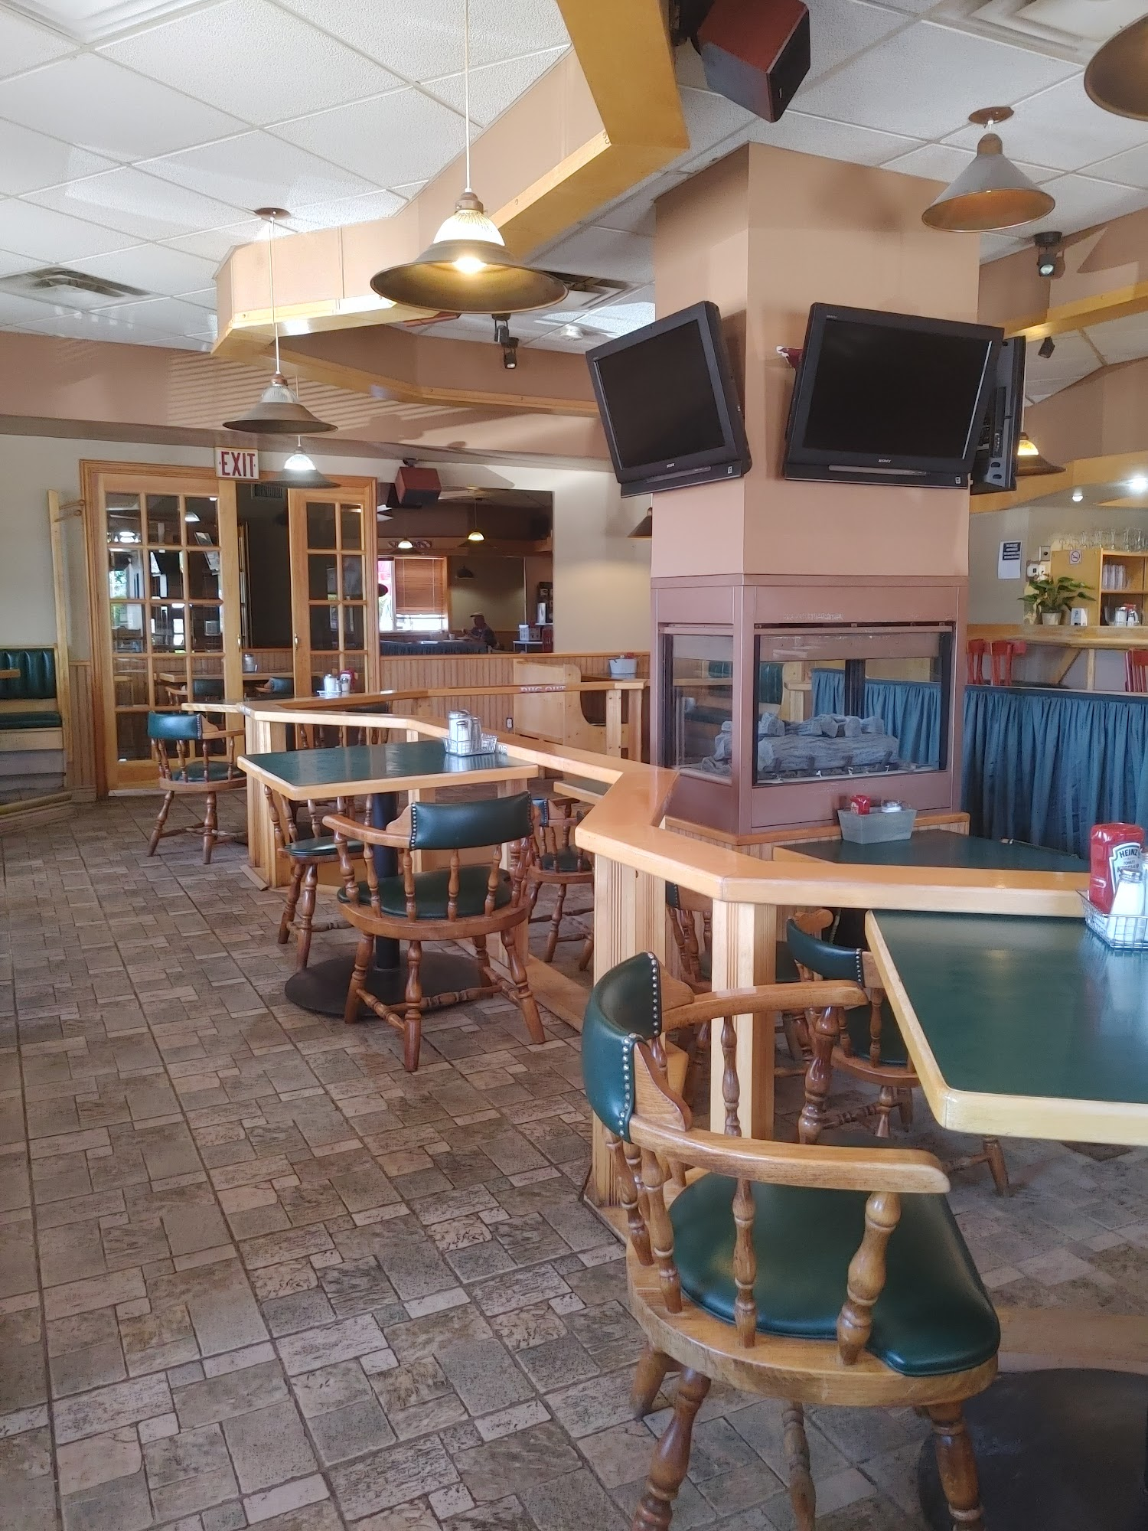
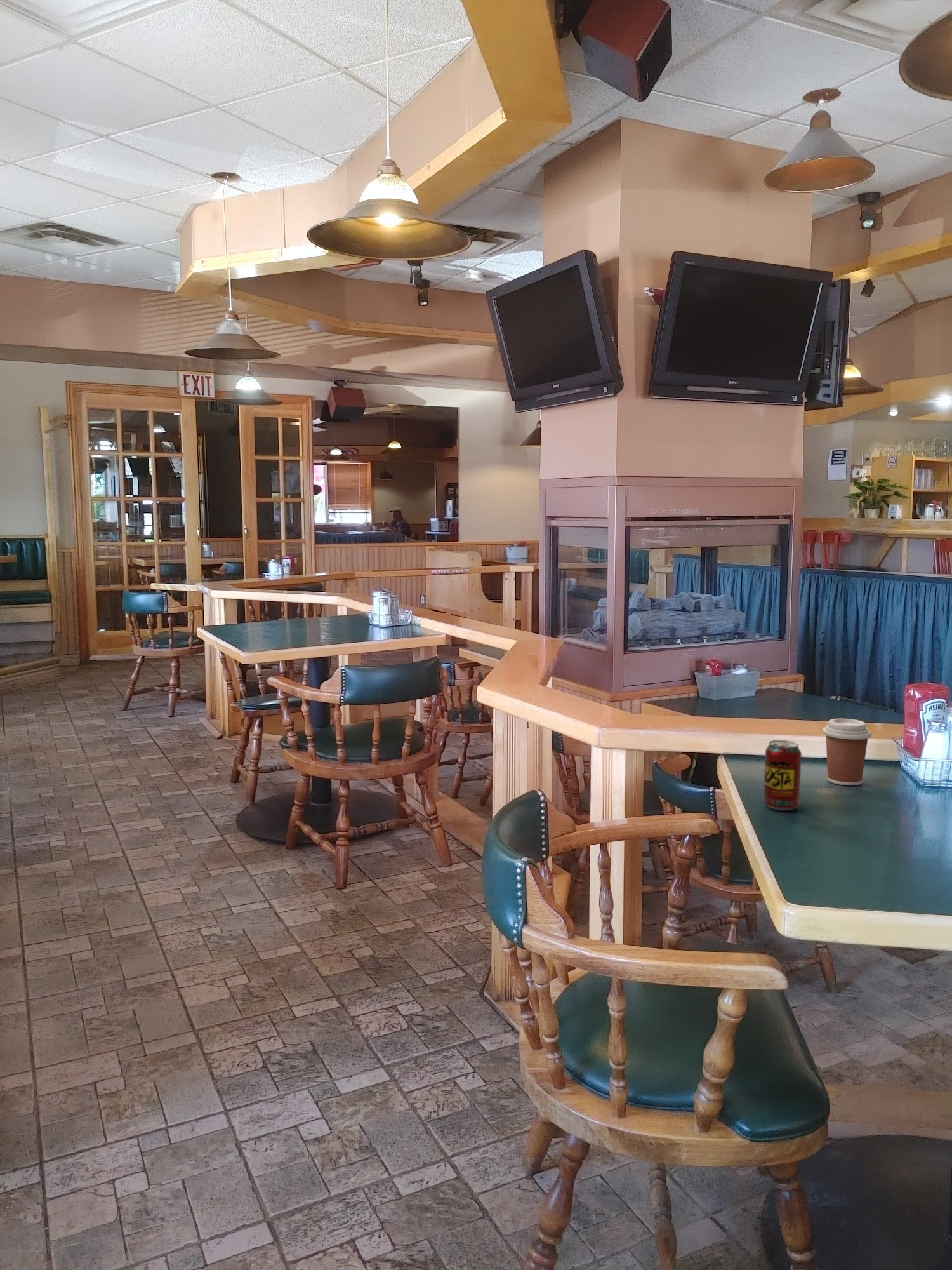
+ beverage can (782, 774)
+ coffee cup (845, 751)
